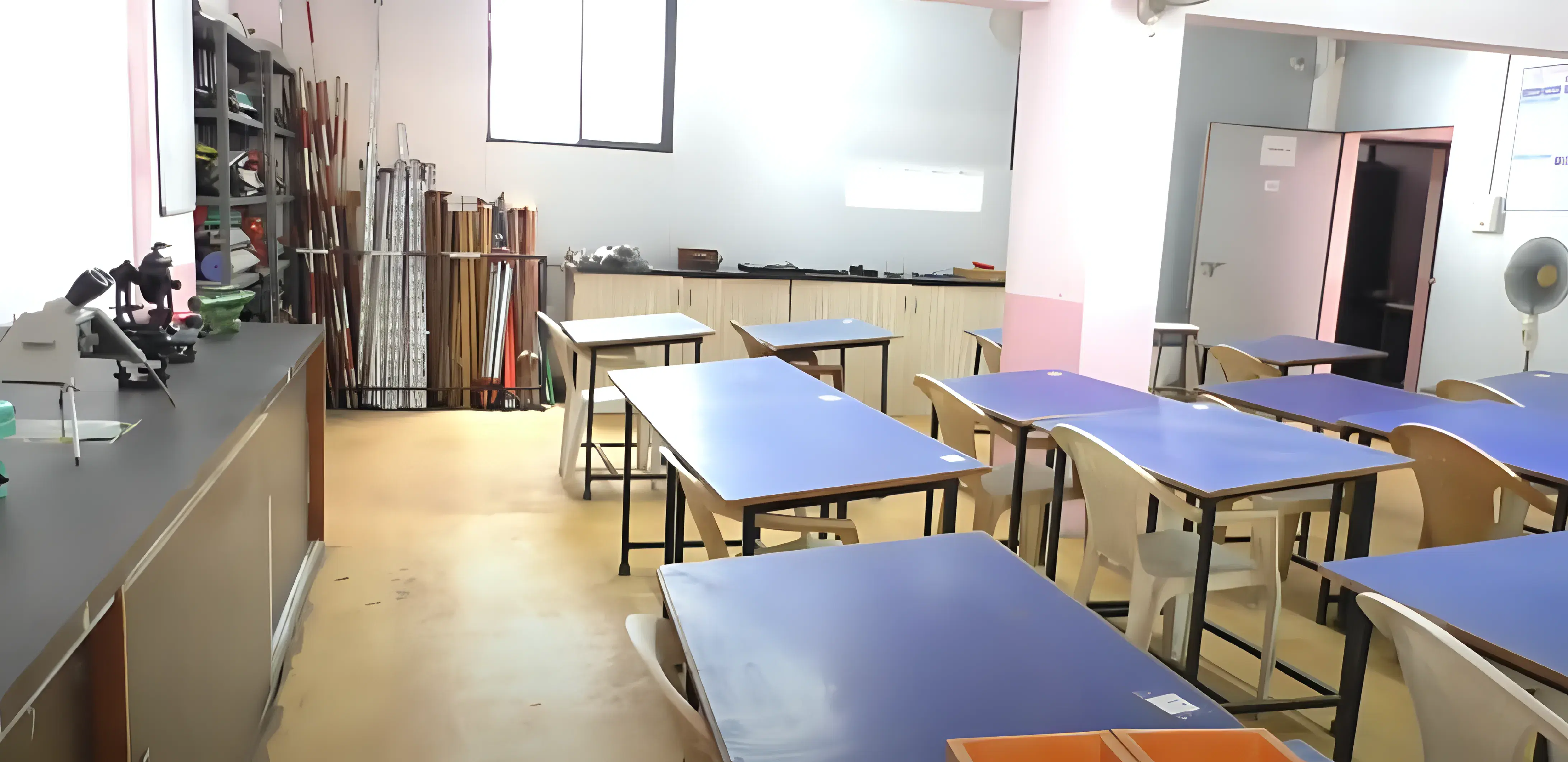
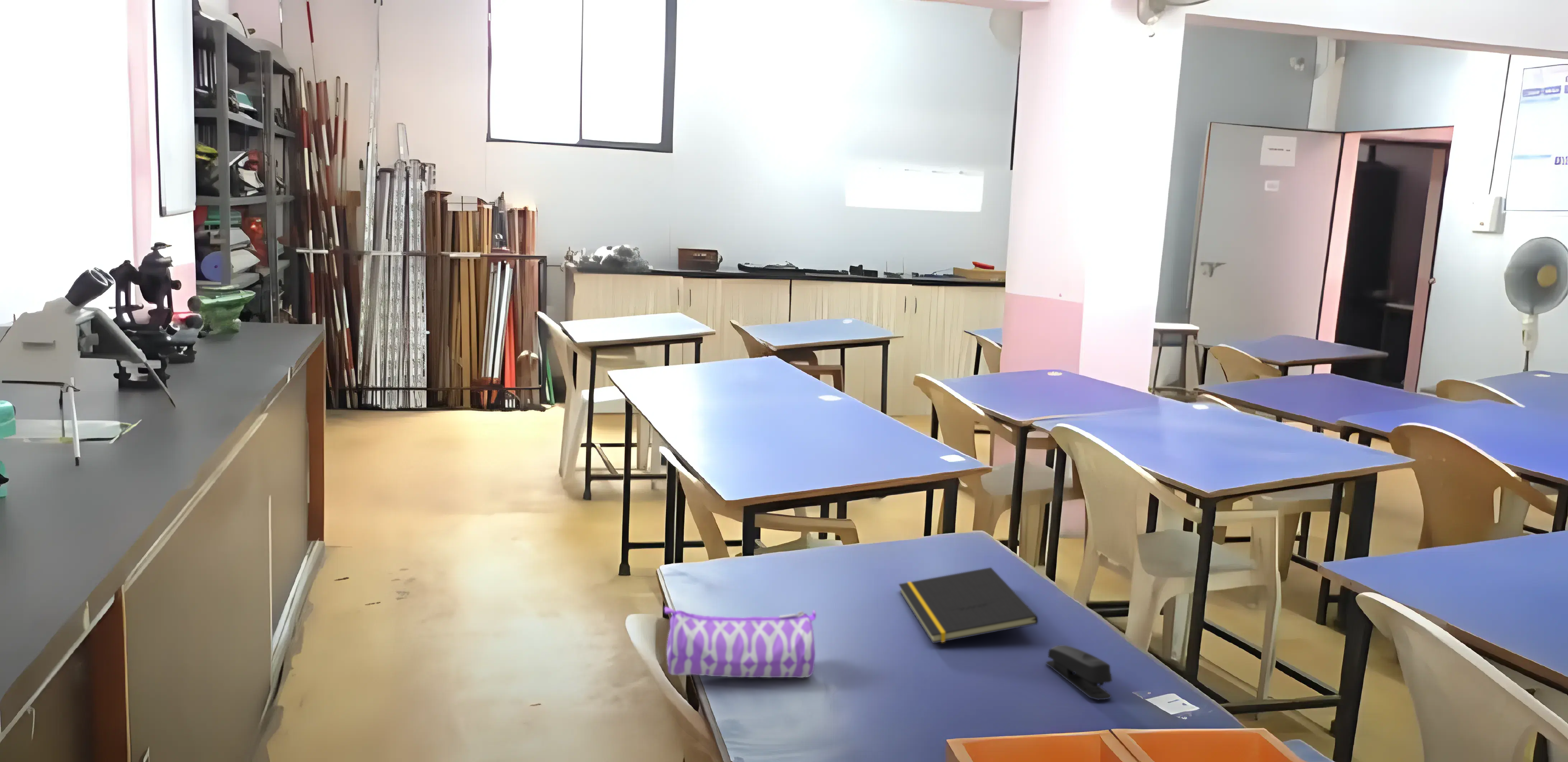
+ pencil case (742, 643)
+ notepad (964, 603)
+ stapler (1079, 664)
